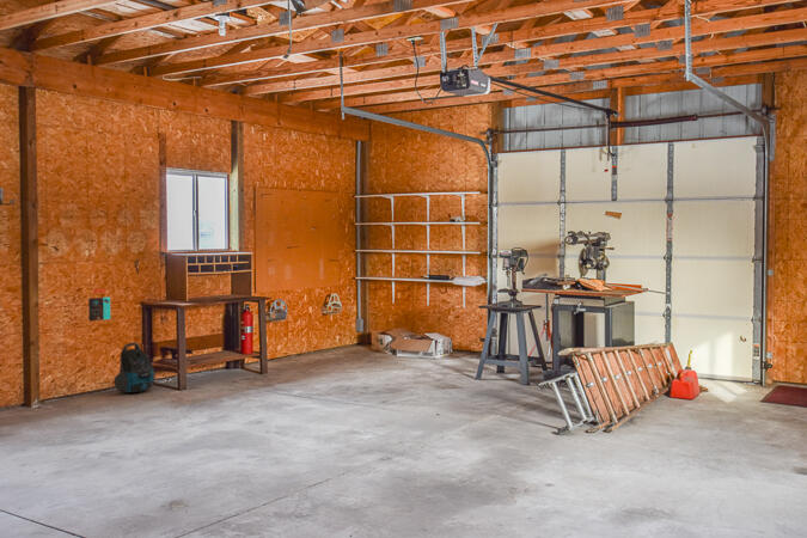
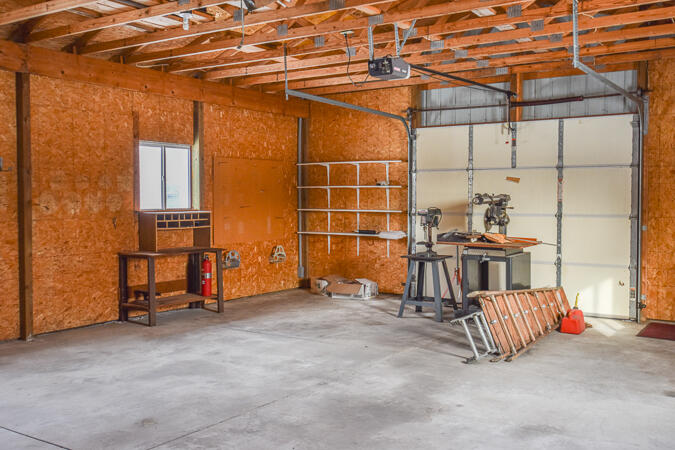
- vacuum cleaner (135, 367)
- calendar (99, 304)
